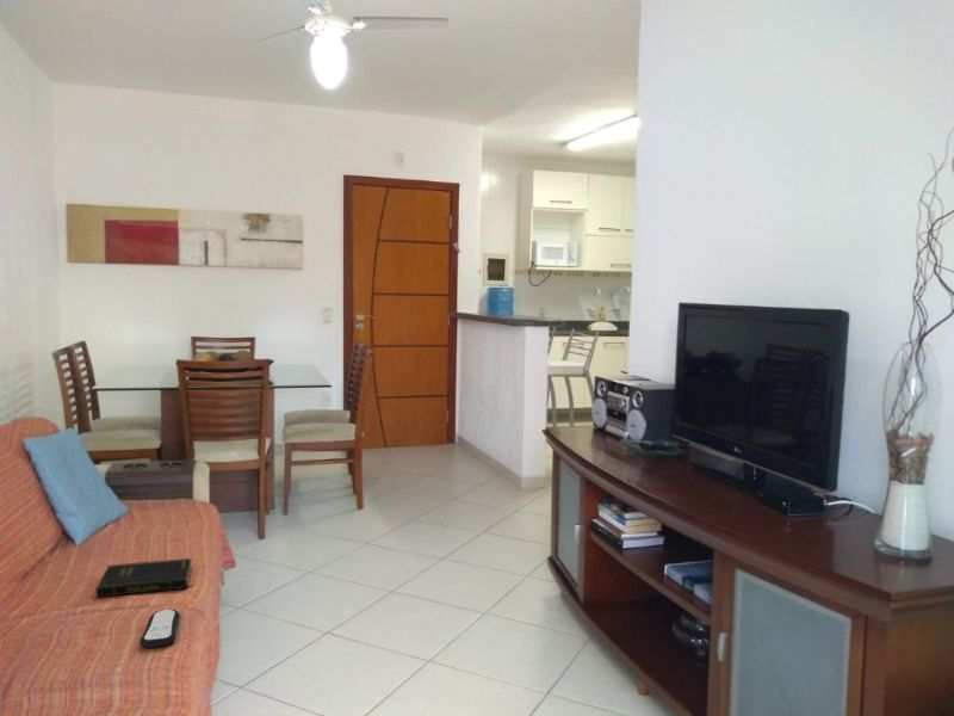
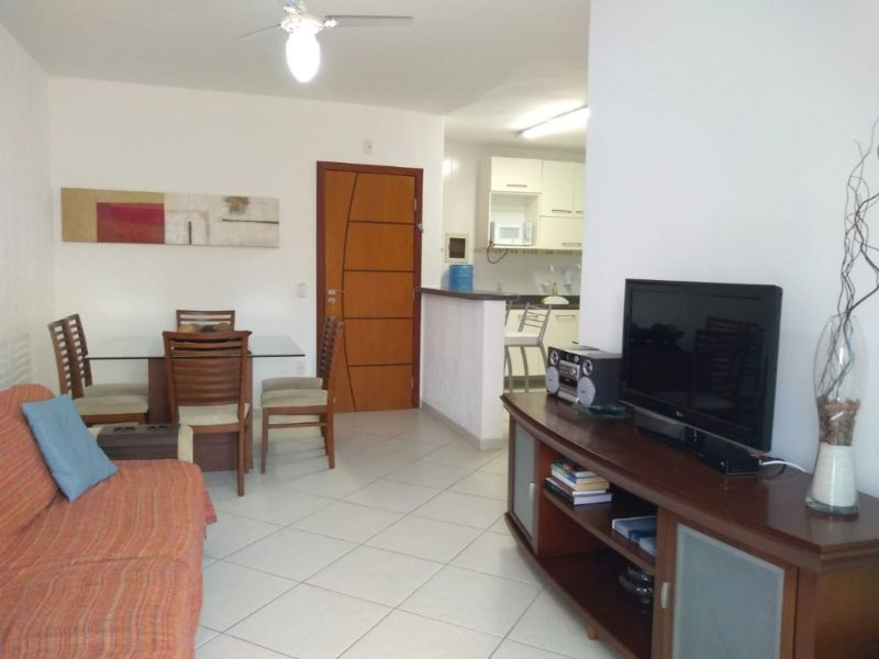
- book (149, 576)
- remote control (161, 626)
